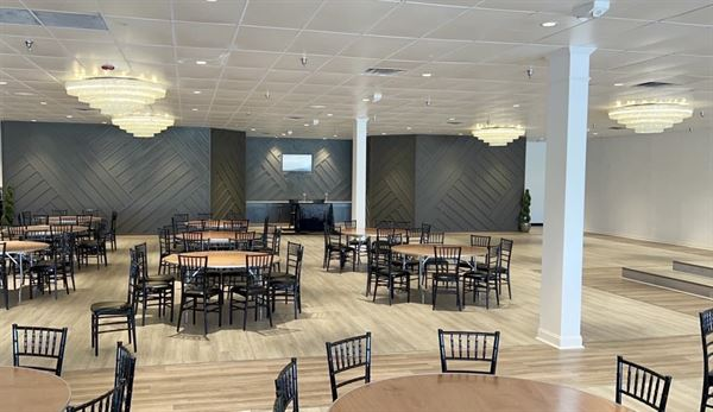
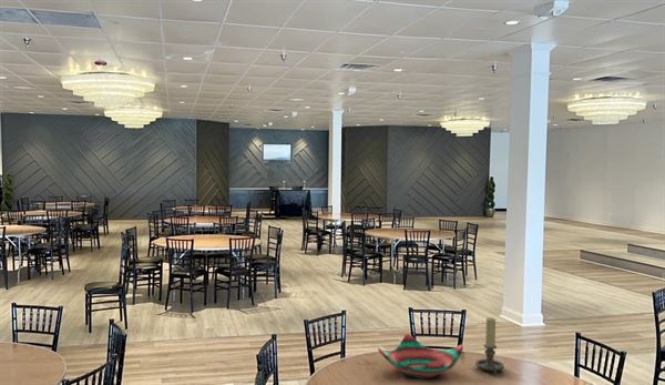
+ decorative bowl (420, 358)
+ candle holder (491, 343)
